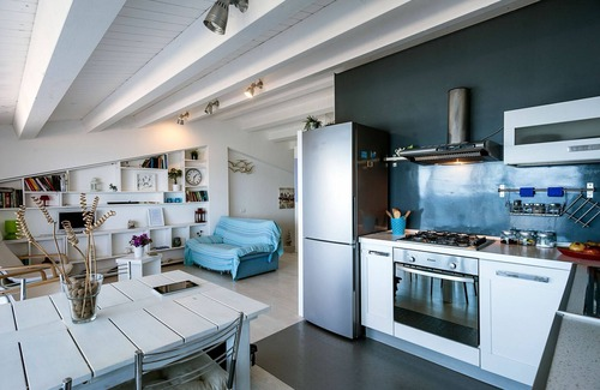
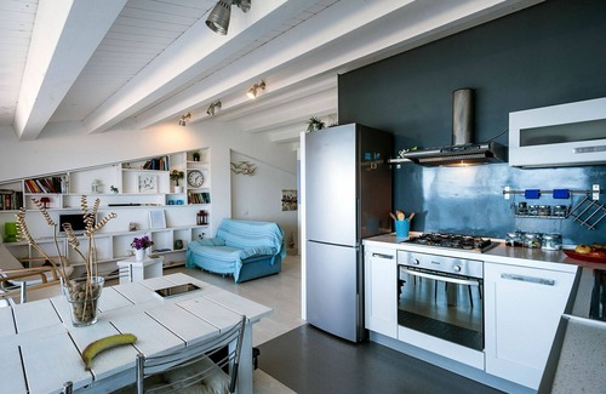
+ banana (109, 346)
